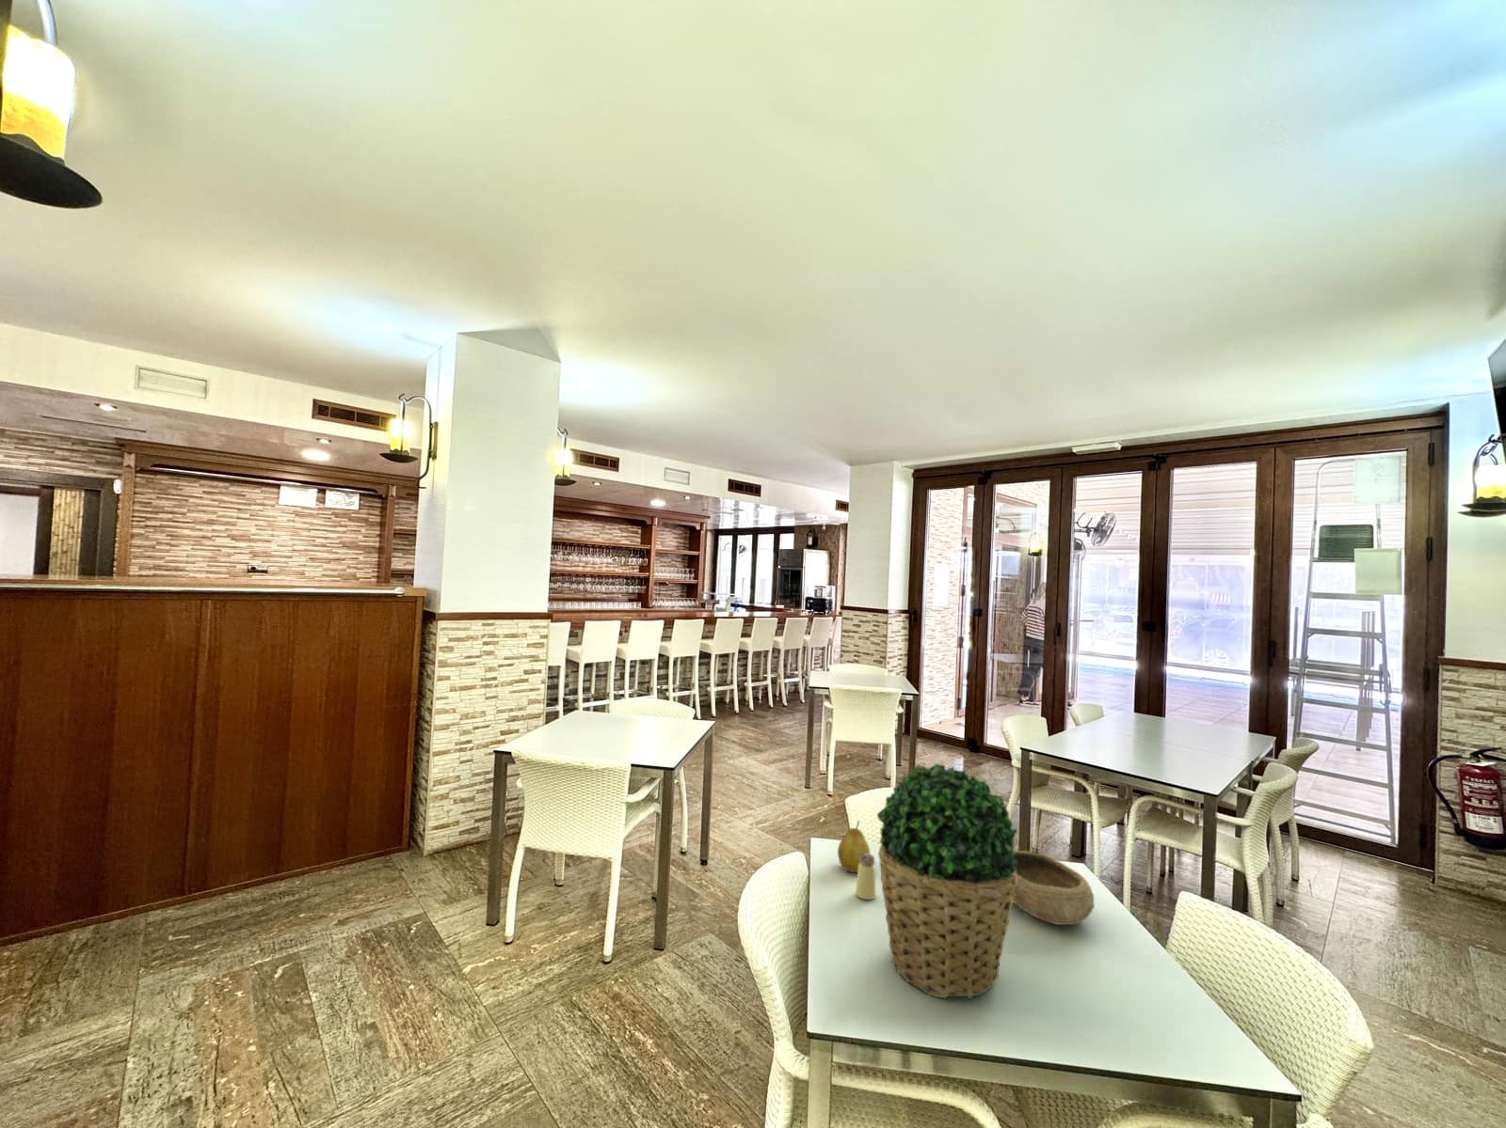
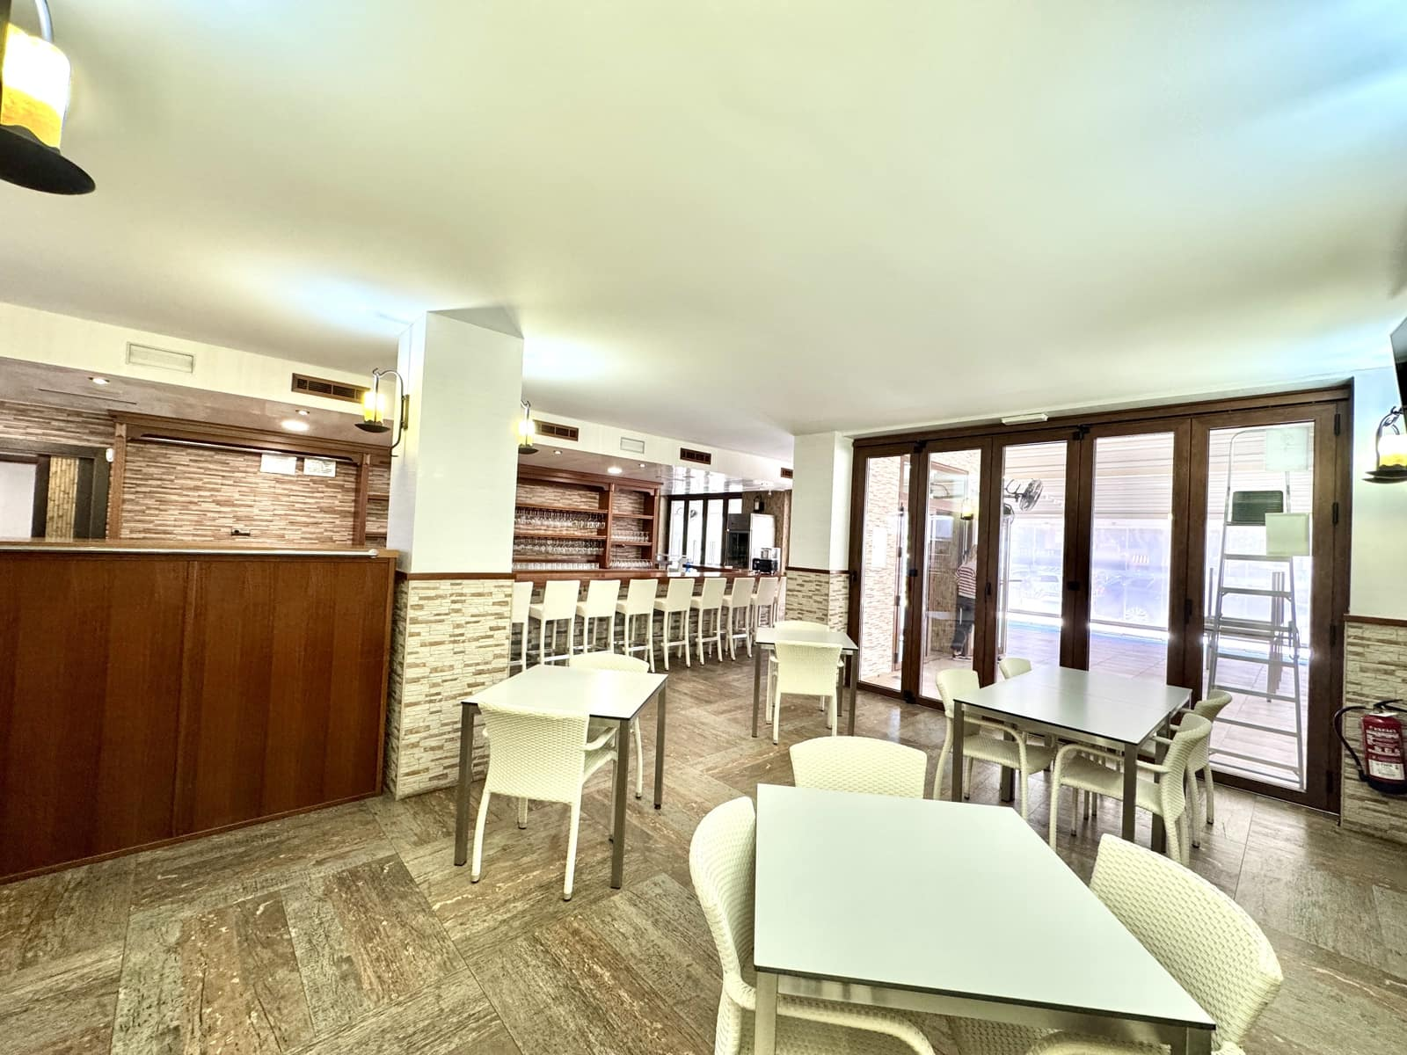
- saltshaker (866, 876)
- fruit (854, 845)
- potted plant (944, 866)
- bowl (1044, 887)
